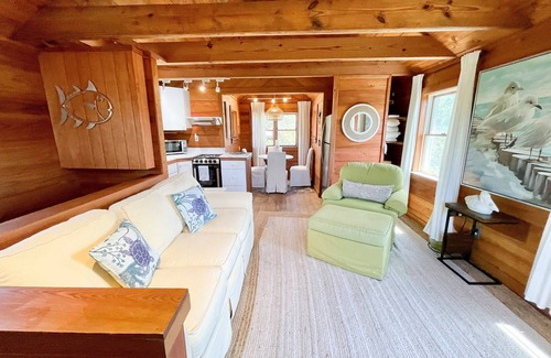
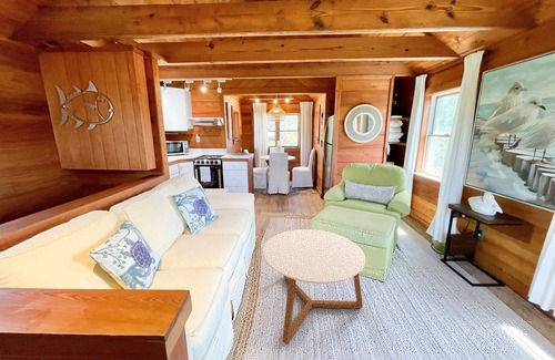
+ coffee table (310, 277)
